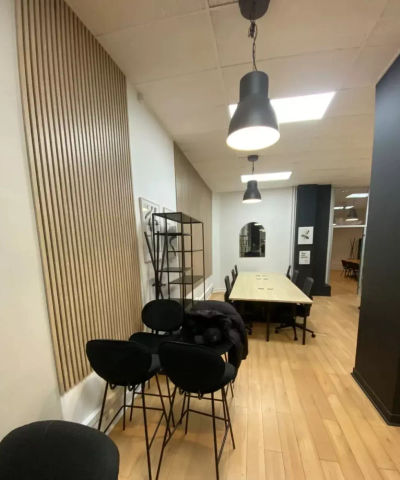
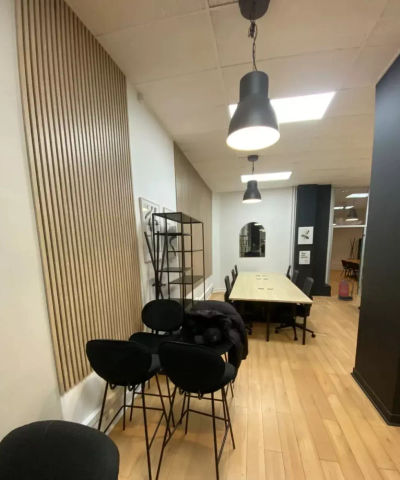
+ fire extinguisher (345, 288)
